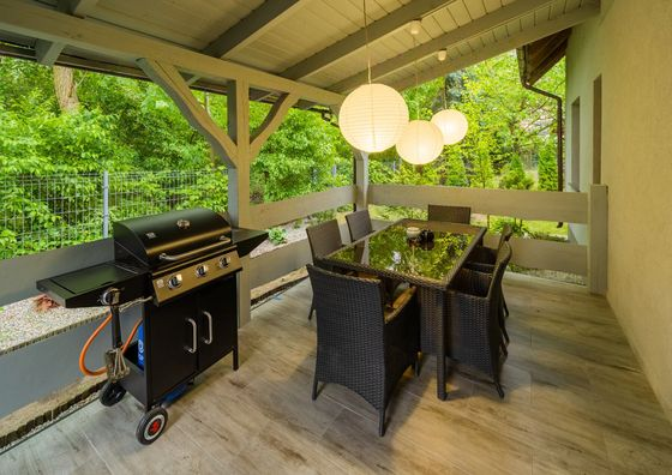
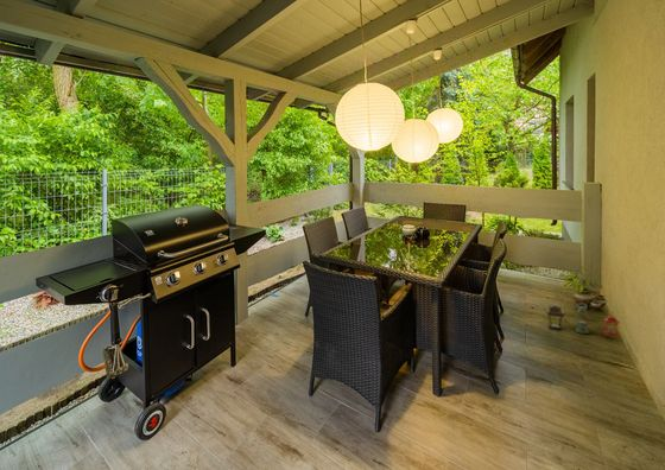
+ potted plant (584, 290)
+ lantern (581, 320)
